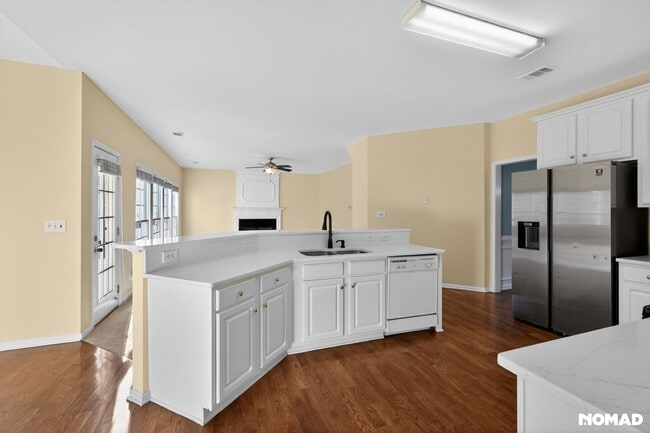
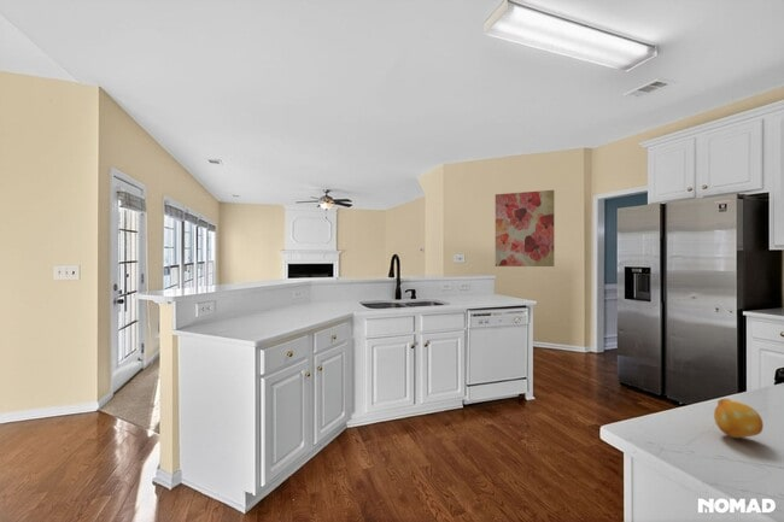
+ wall art (523, 229)
+ fruit (737, 420)
